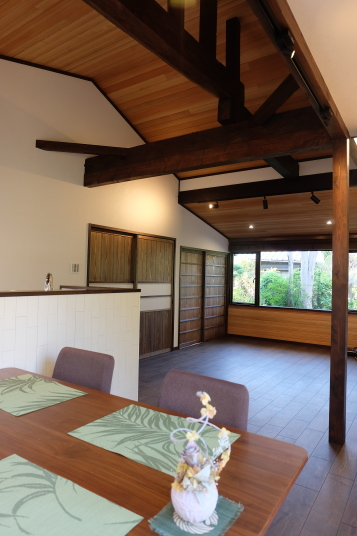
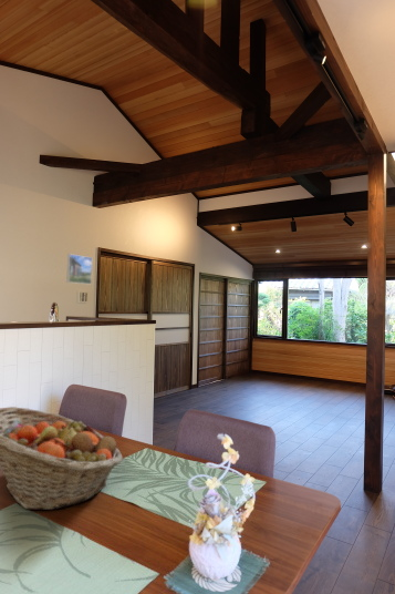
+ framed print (80, 269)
+ fruit basket (52, 447)
